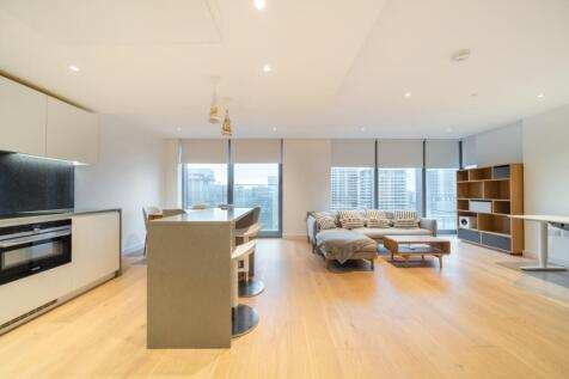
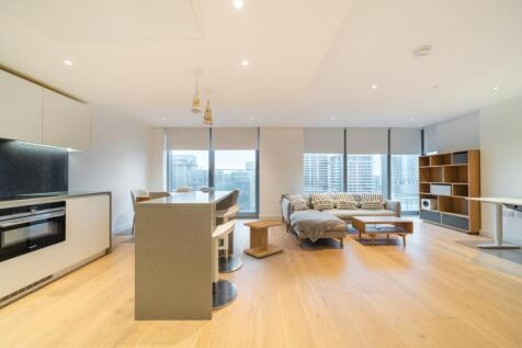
+ side table (263, 237)
